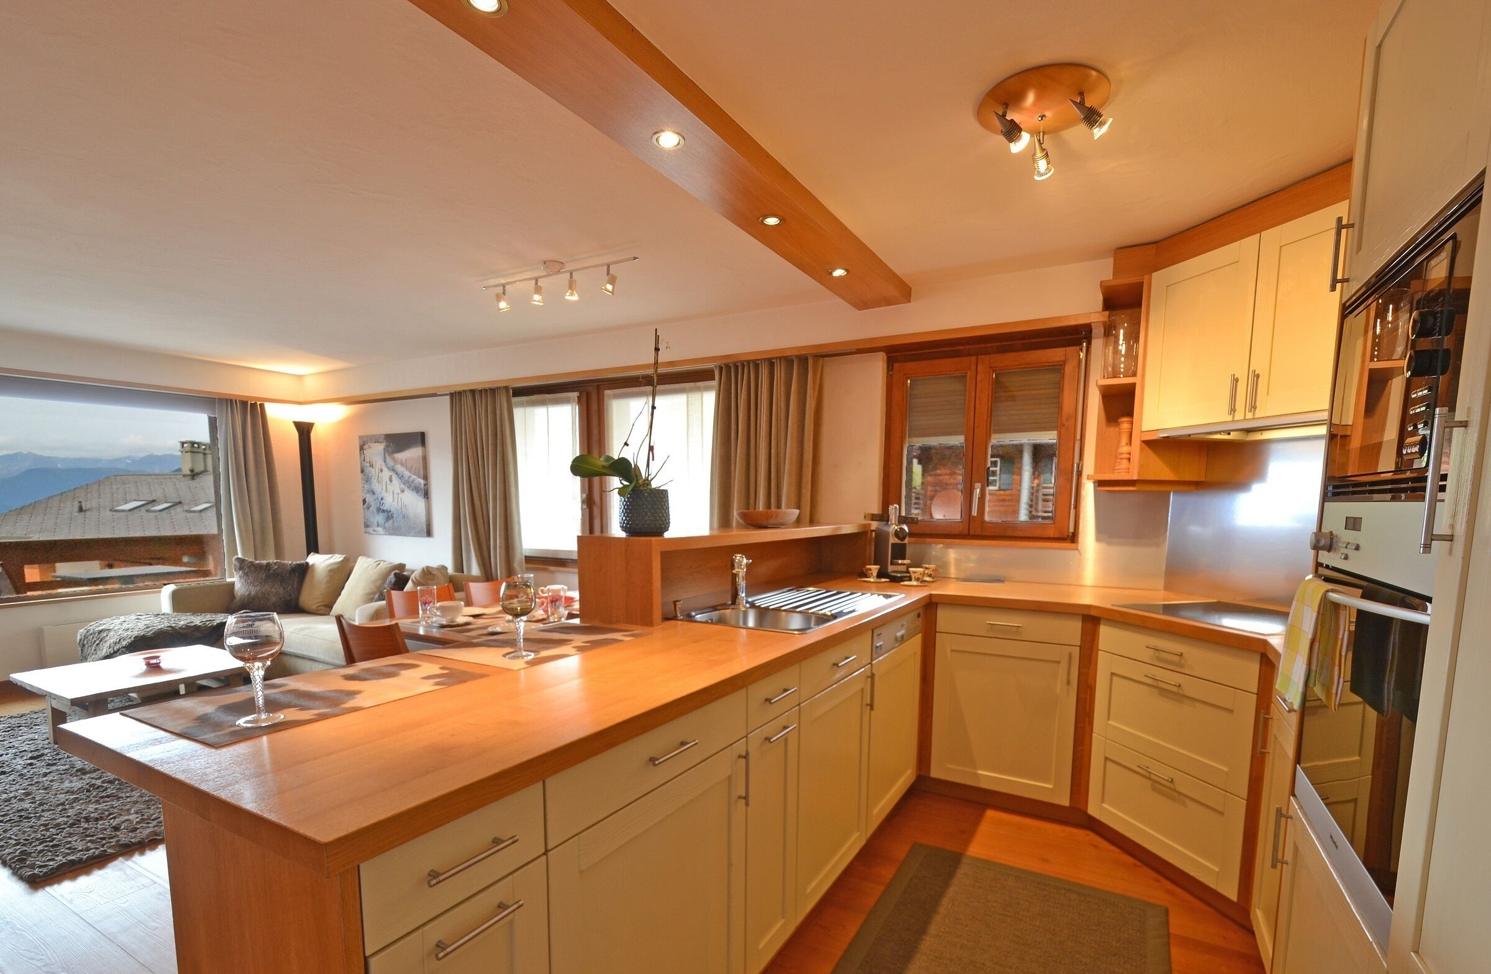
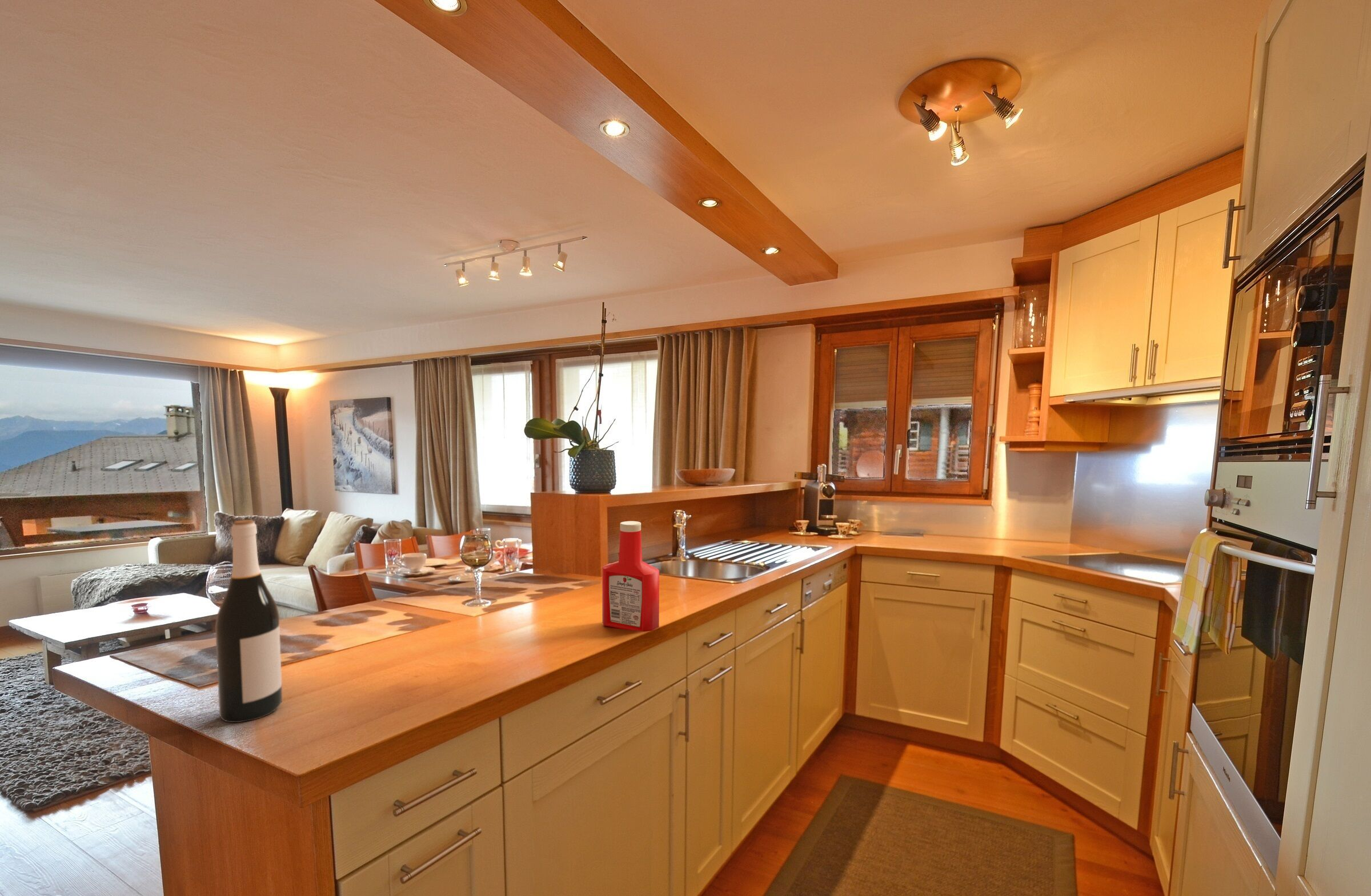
+ wine bottle (248, 617)
+ soap bottle (630, 574)
